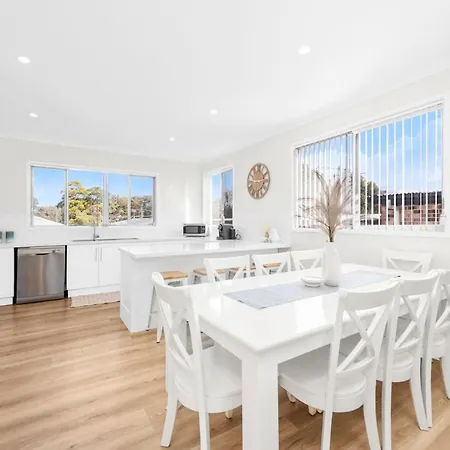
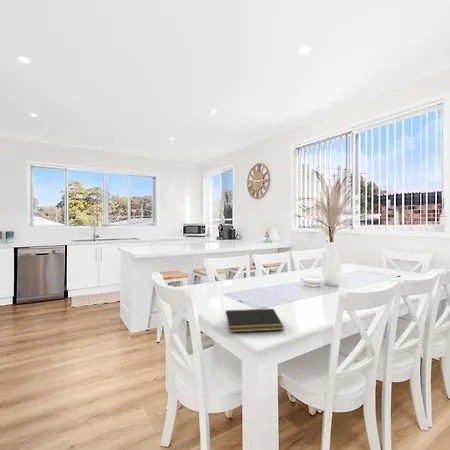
+ notepad (253, 319)
